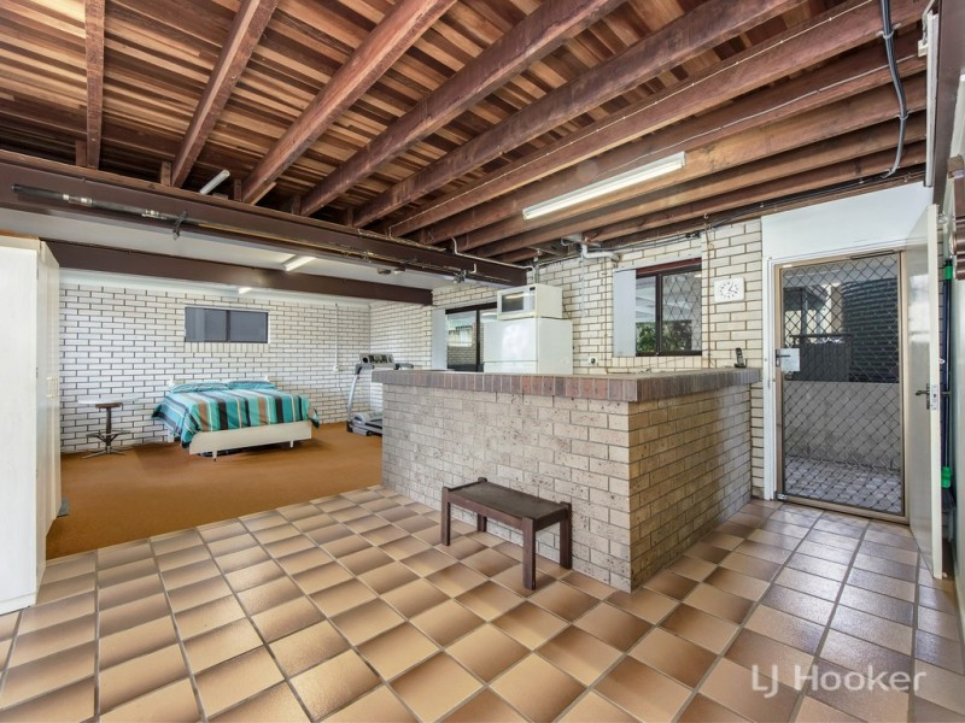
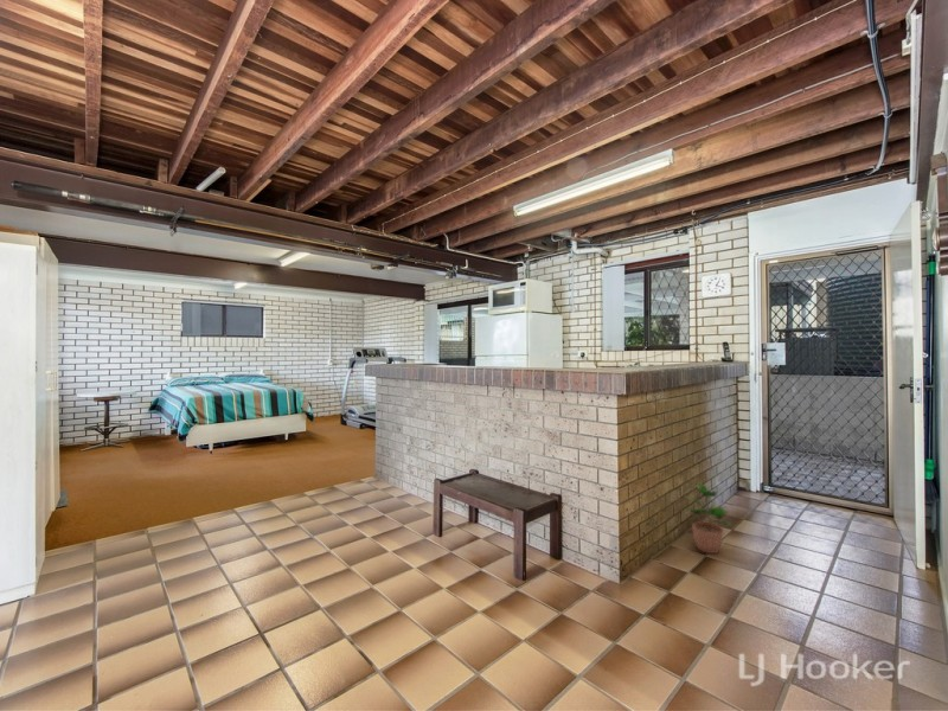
+ potted plant (706, 514)
